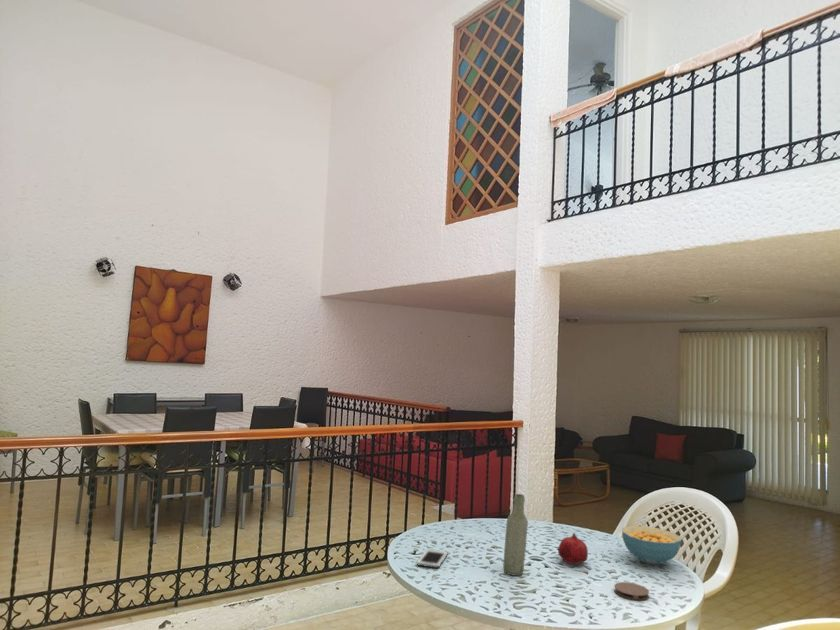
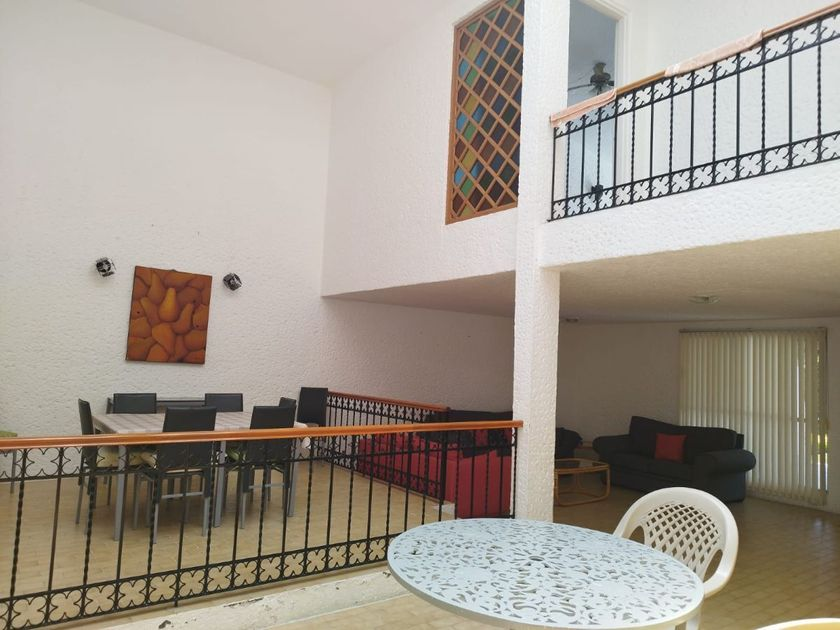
- coaster (631, 590)
- bottle (515, 533)
- fruit (572, 547)
- cell phone (432, 558)
- cereal bowl (650, 547)
